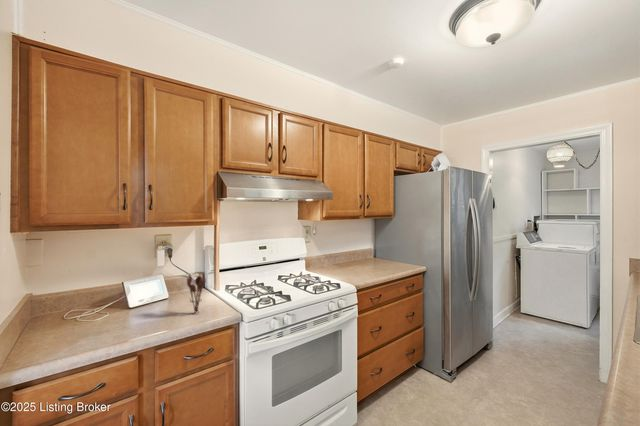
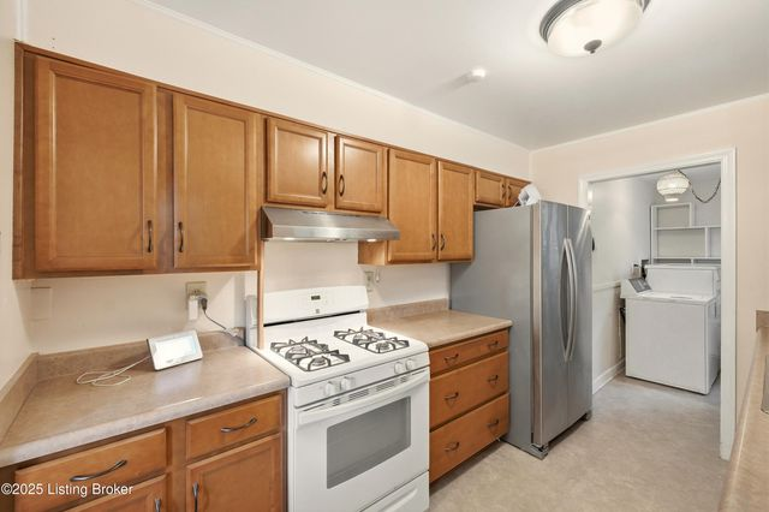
- utensil holder (194, 292)
